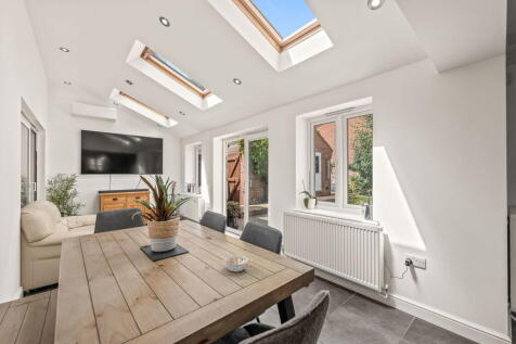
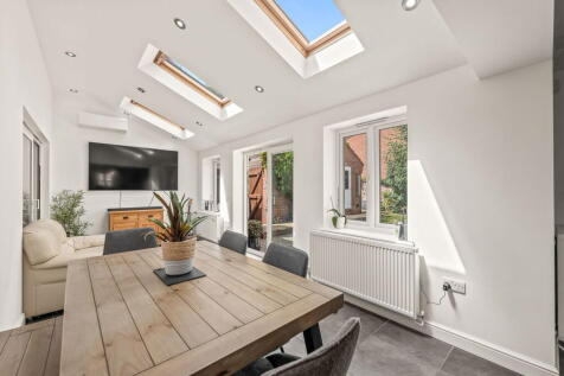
- legume (236, 263)
